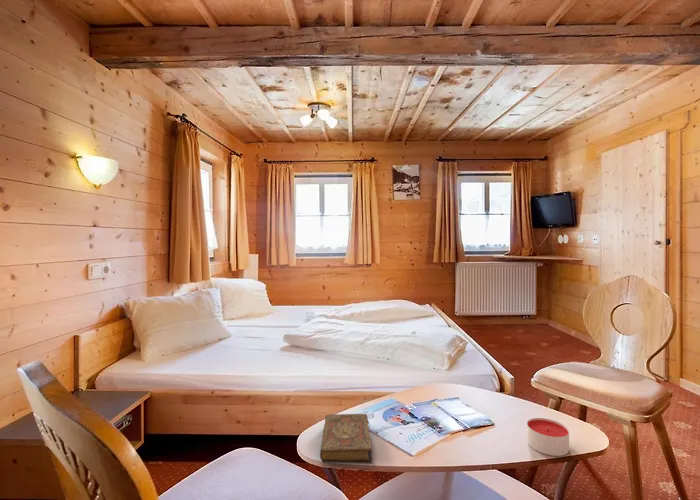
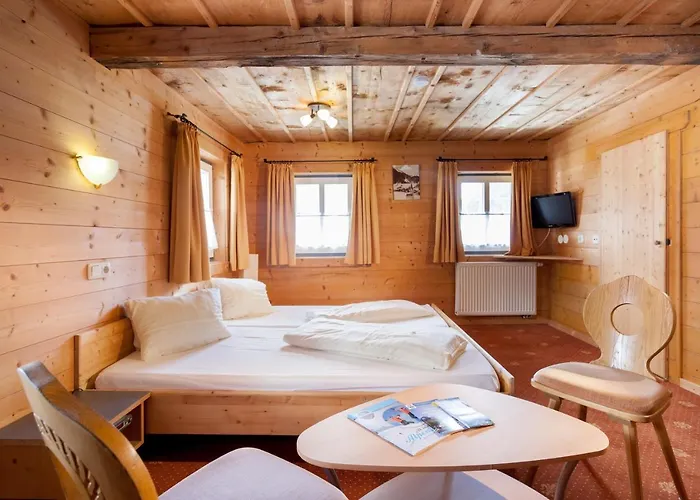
- book (346, 436)
- candle (547, 435)
